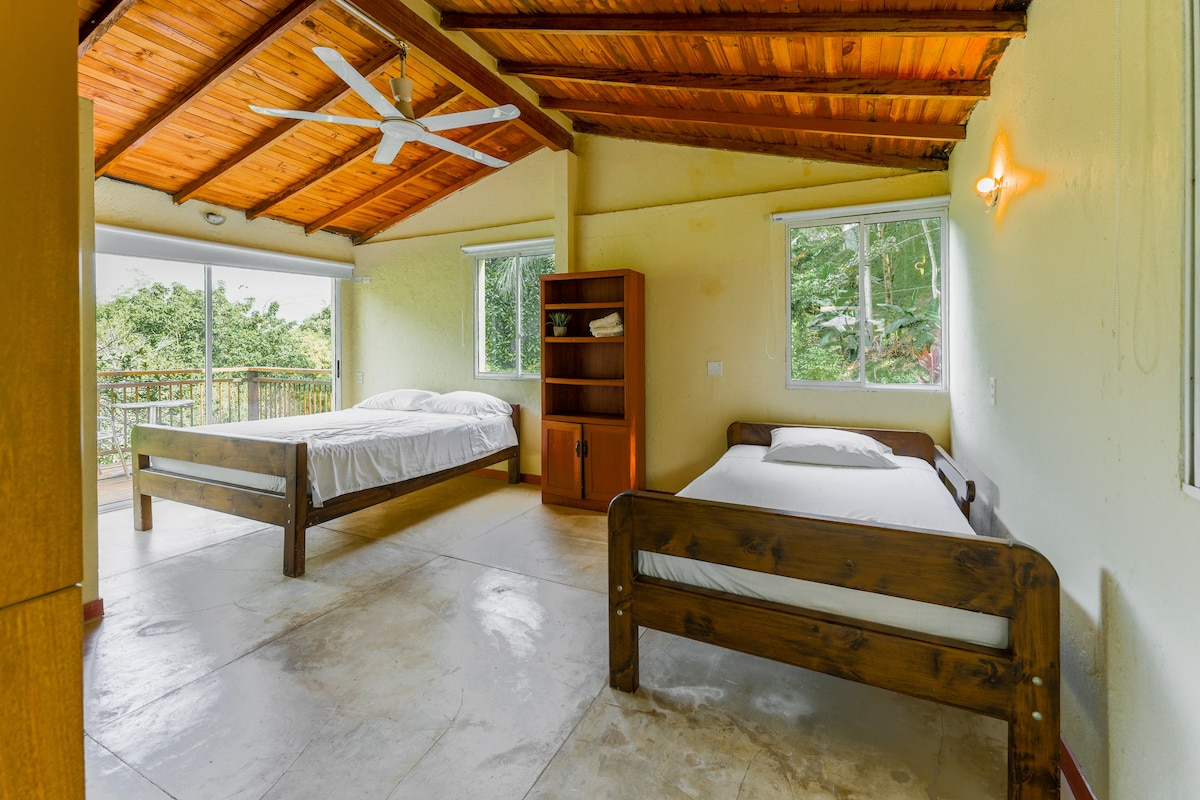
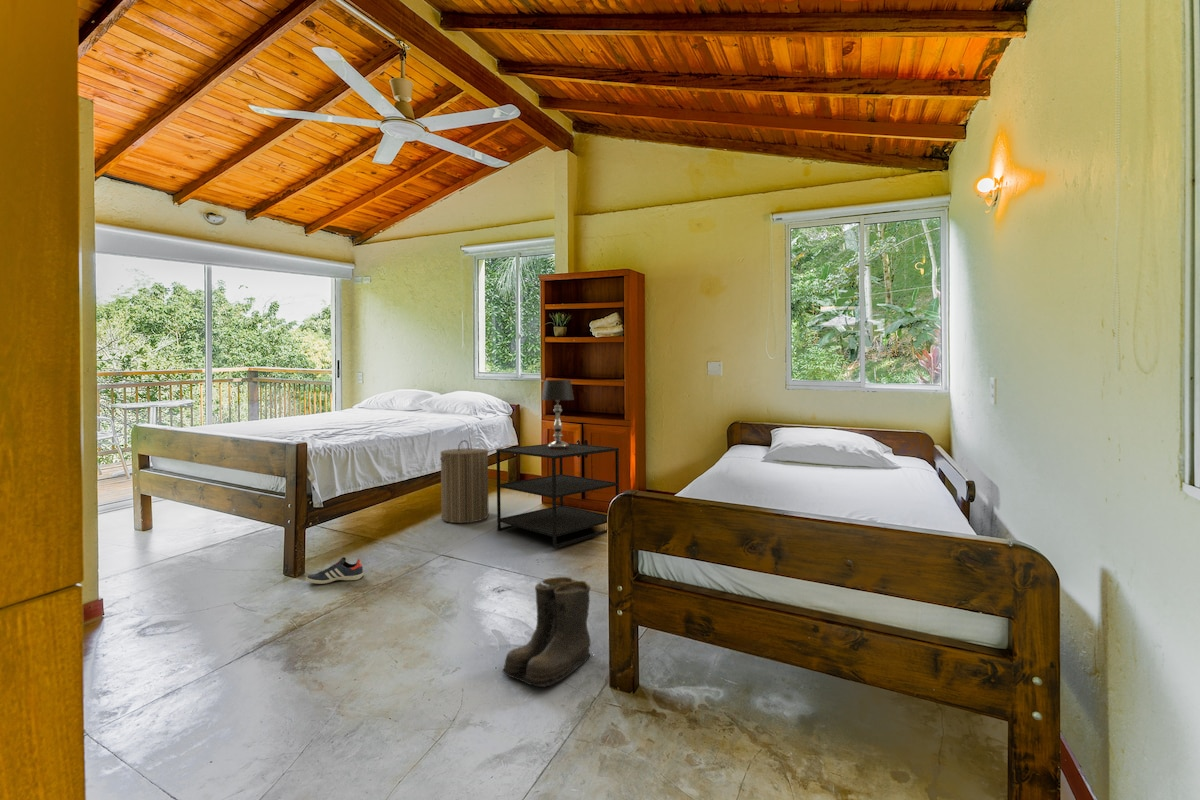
+ laundry hamper (464, 478)
+ table lamp (557, 413)
+ side table (558, 489)
+ boots (549, 626)
+ sneaker (335, 569)
